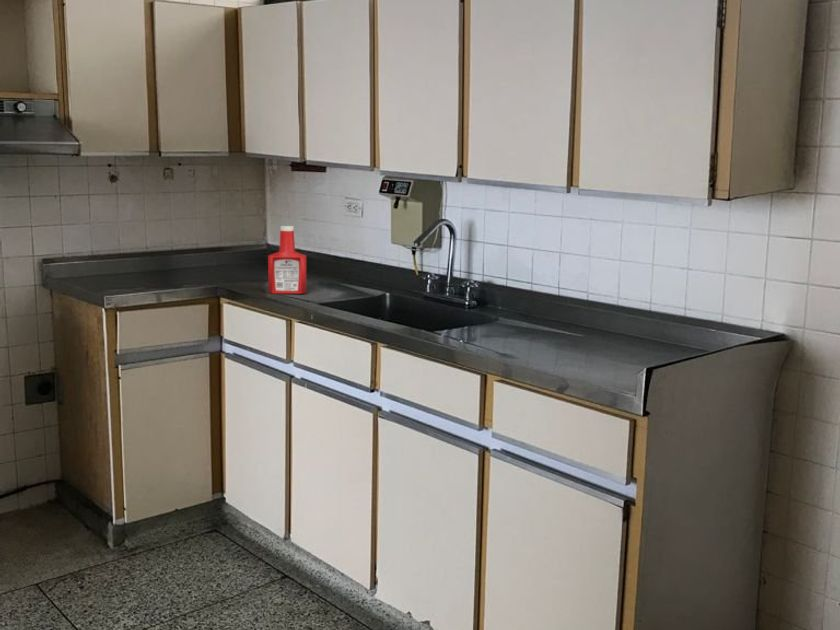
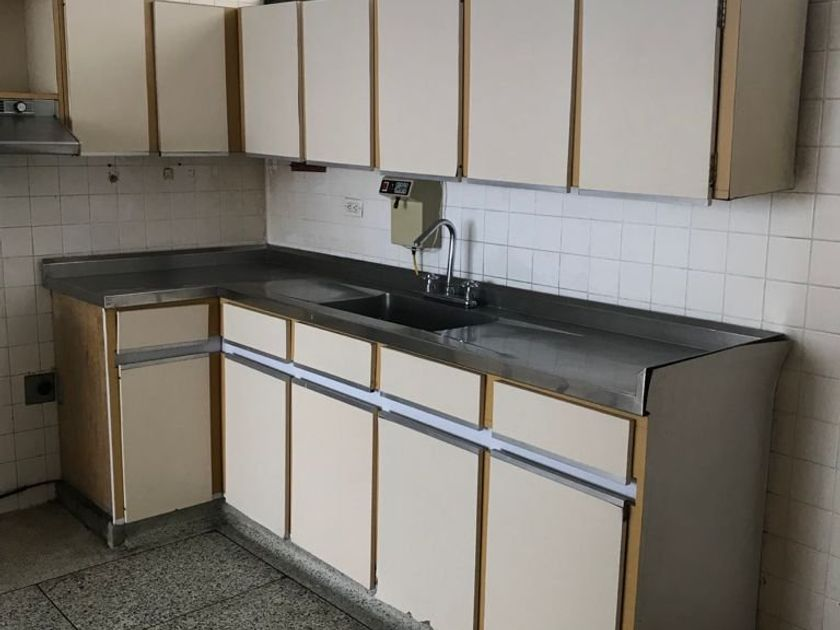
- soap bottle (287, 259)
